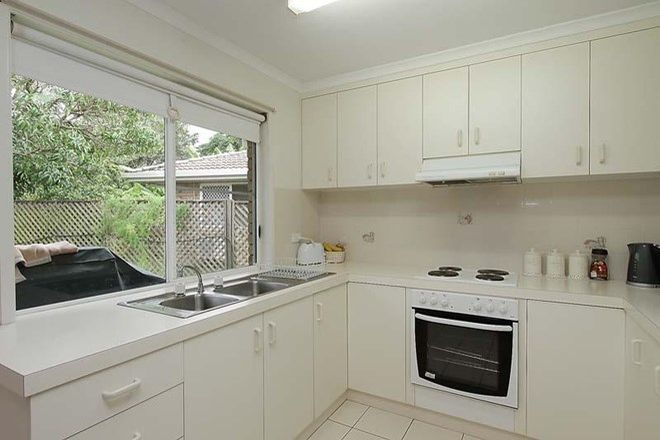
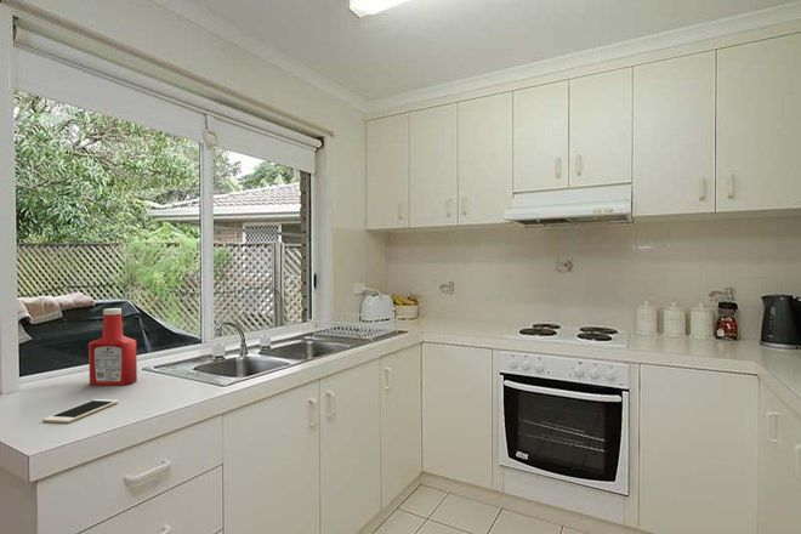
+ cell phone (83, 409)
+ soap bottle (113, 345)
